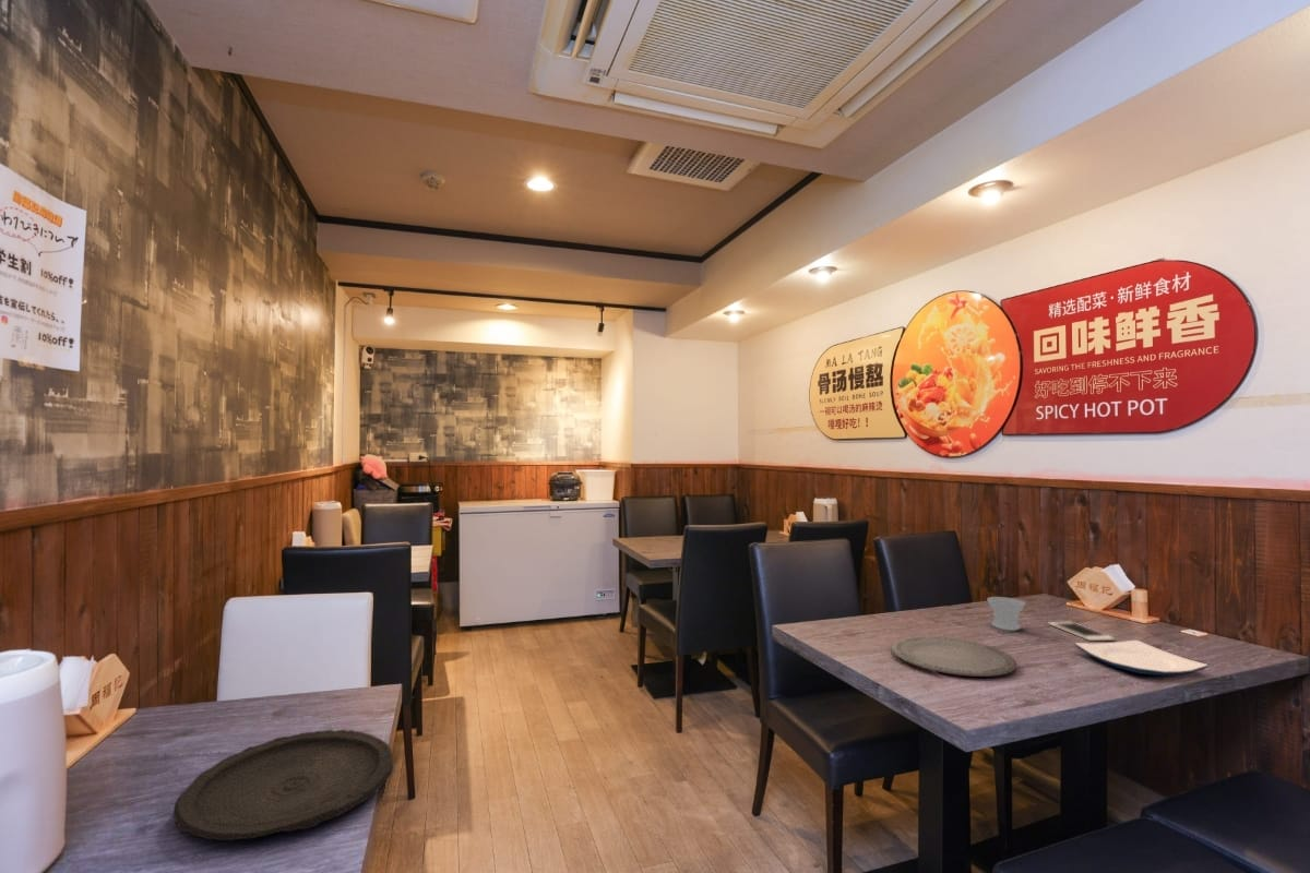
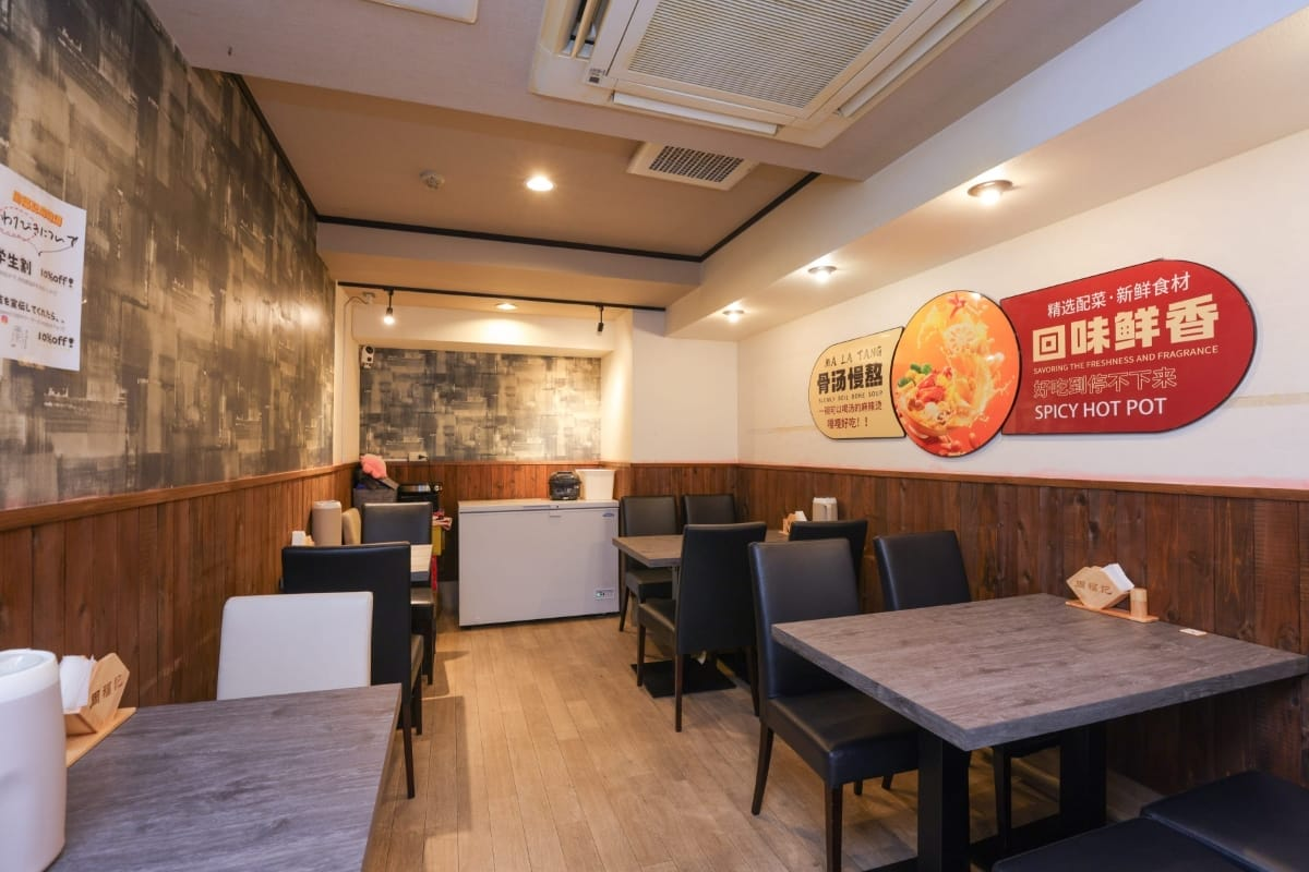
- plate (951, 656)
- cell phone (1080, 631)
- plate (291, 780)
- plate (1138, 658)
- cup (1005, 613)
